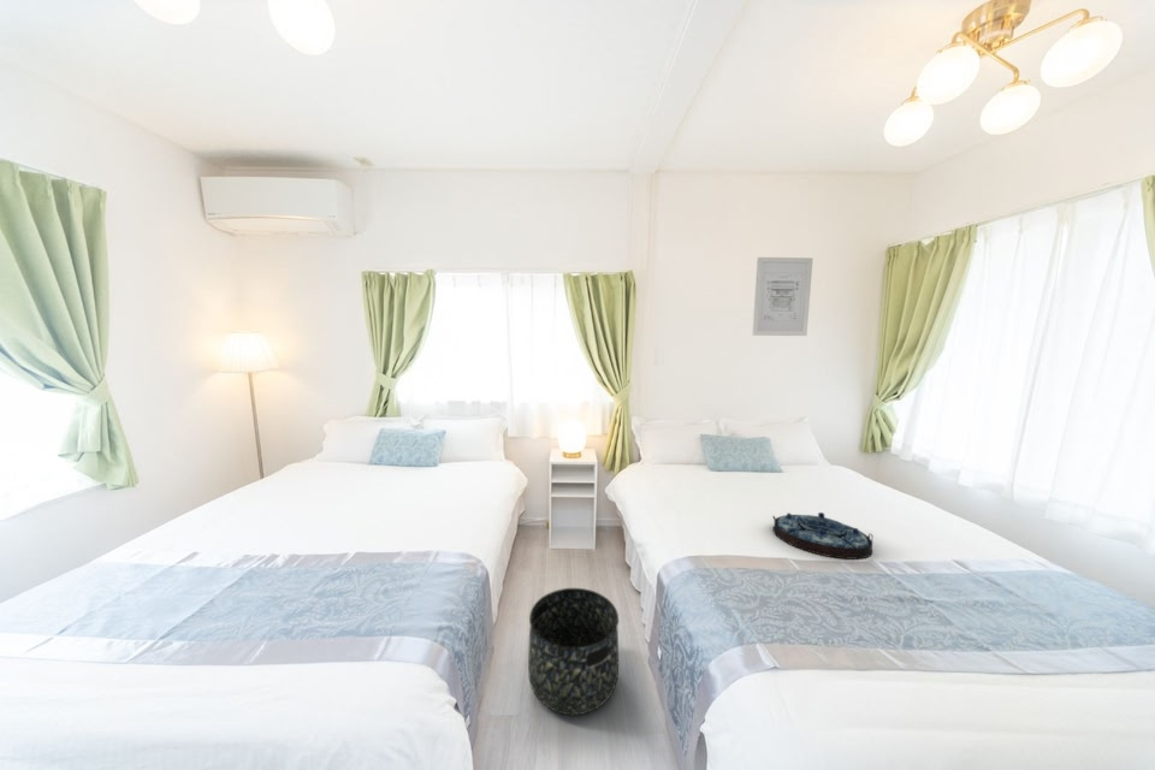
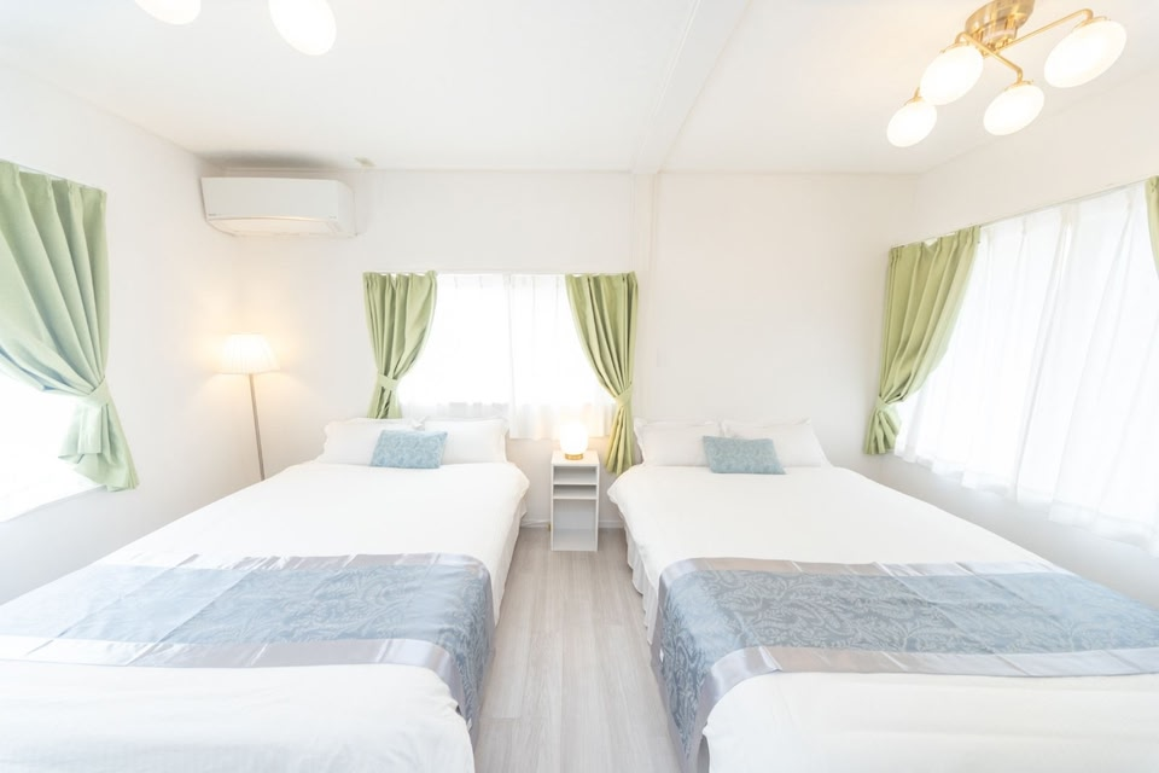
- wall art (782, 296)
- basket (573, 648)
- serving tray (821, 529)
